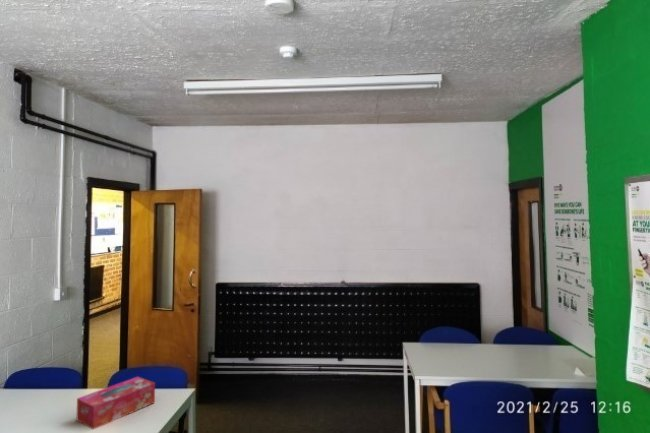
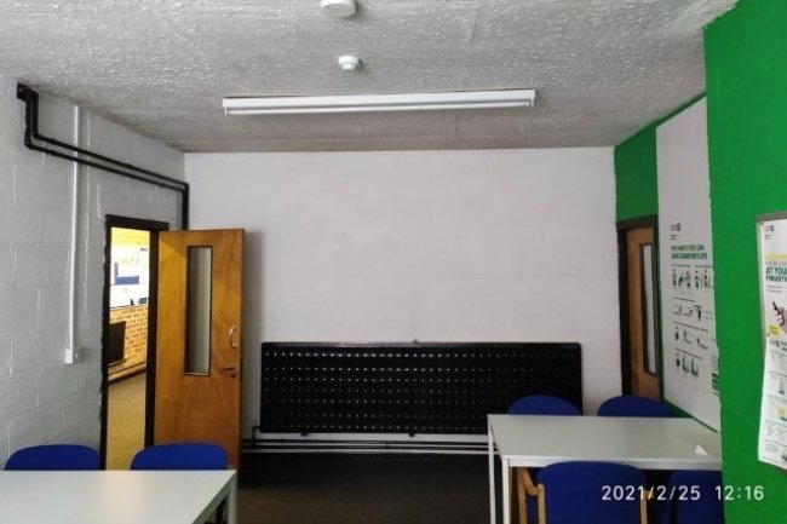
- tissue box (117, 400)
